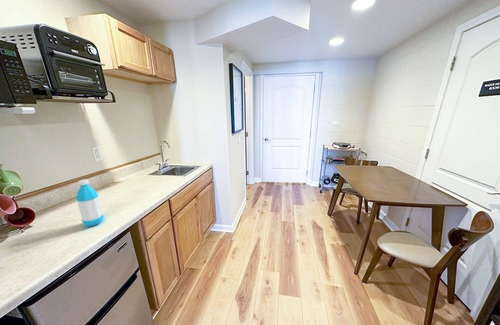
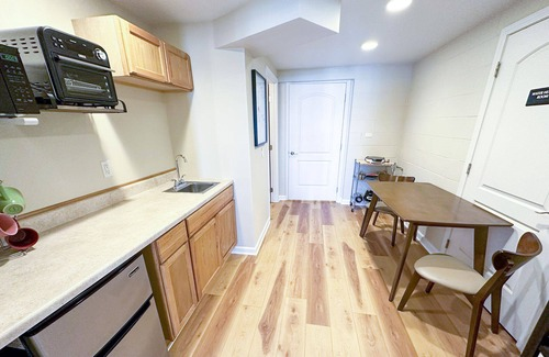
- water bottle (89, 202)
